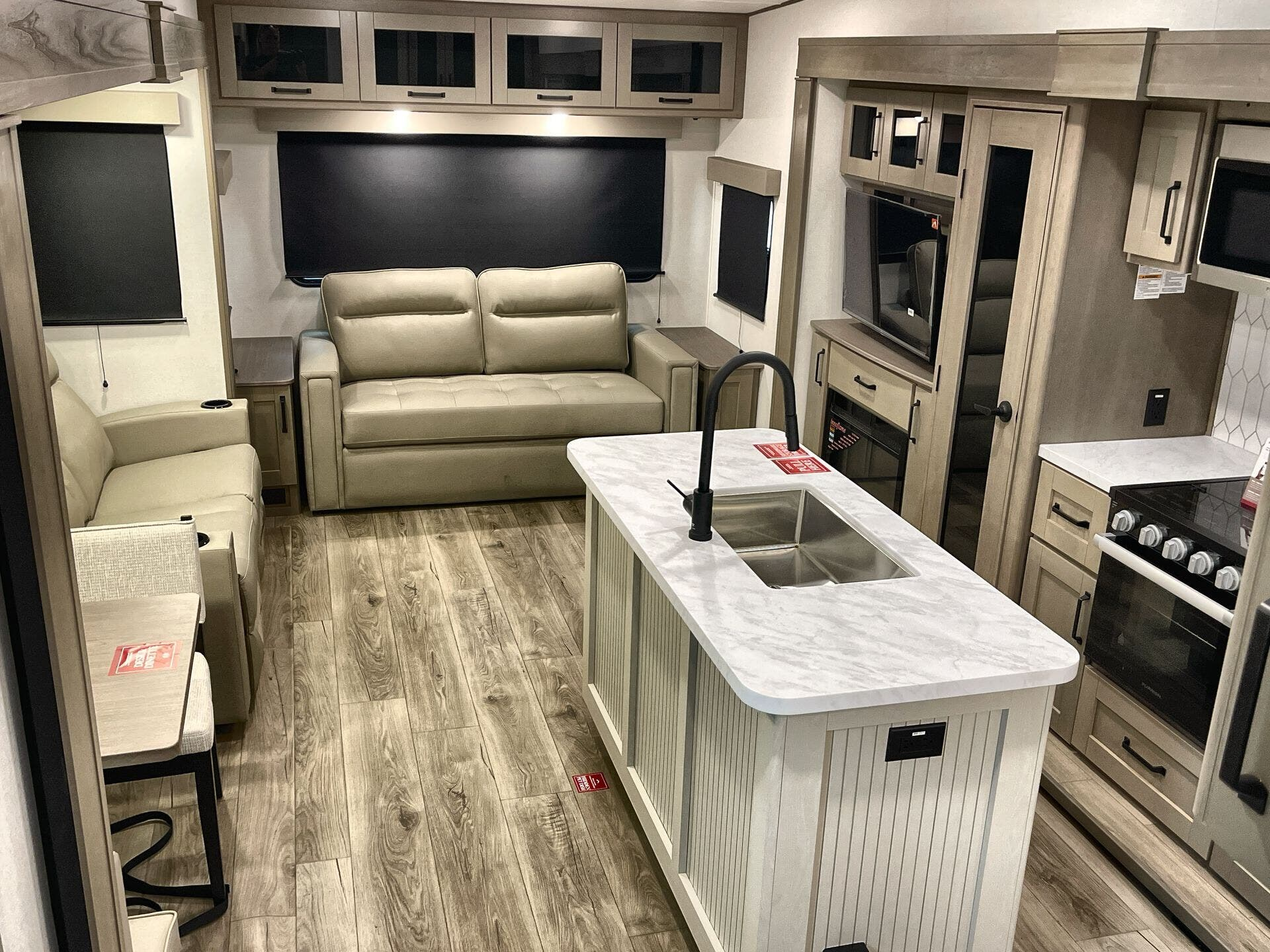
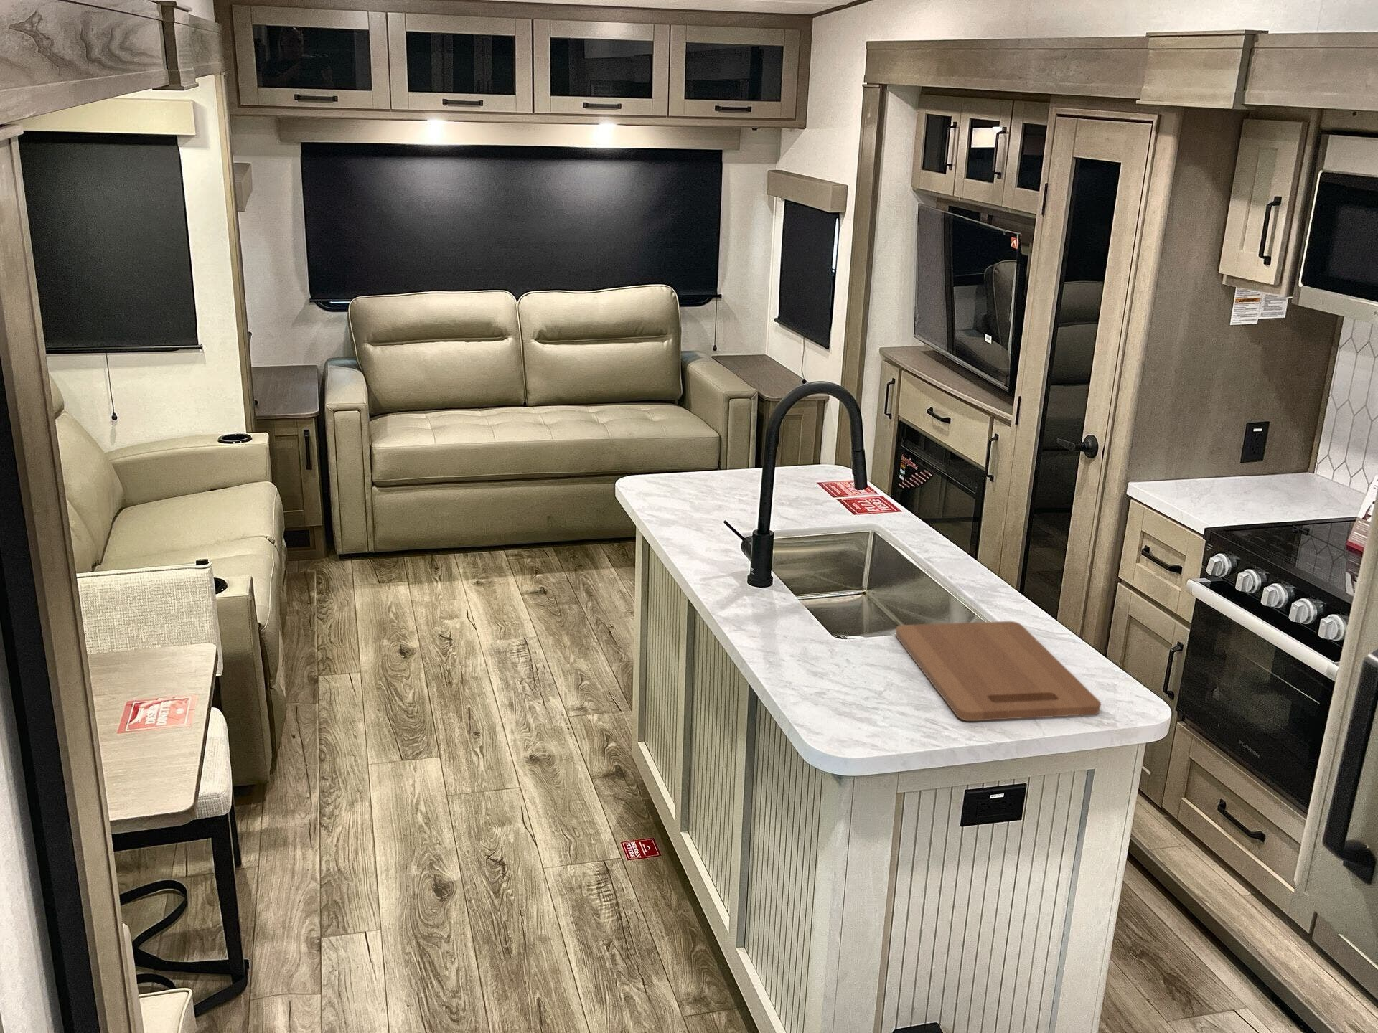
+ cutting board (991, 666)
